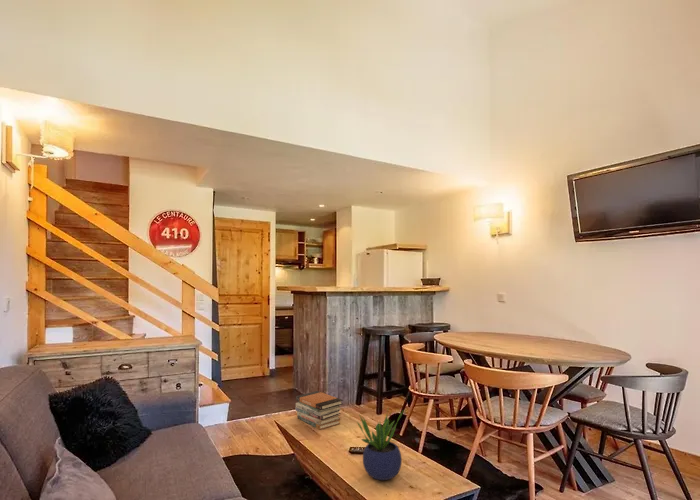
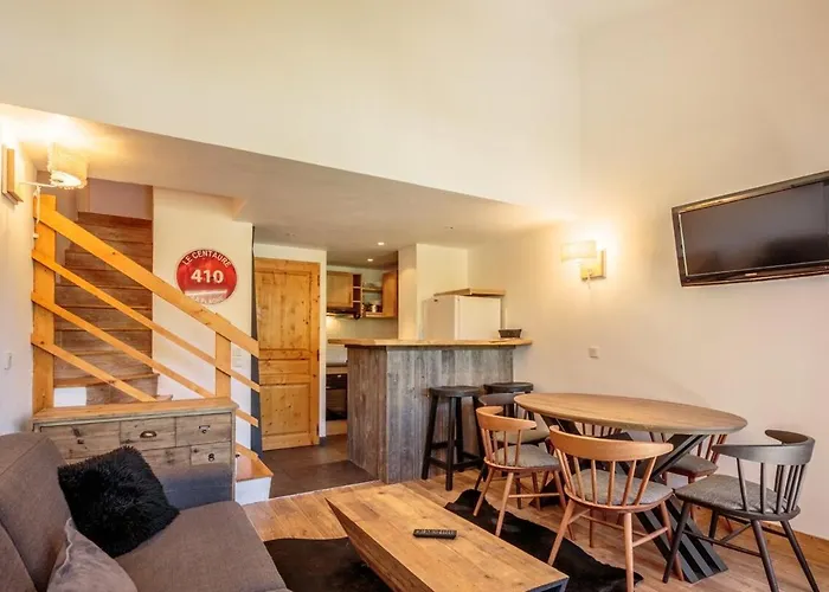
- book stack (318, 409)
- potted plant (377, 442)
